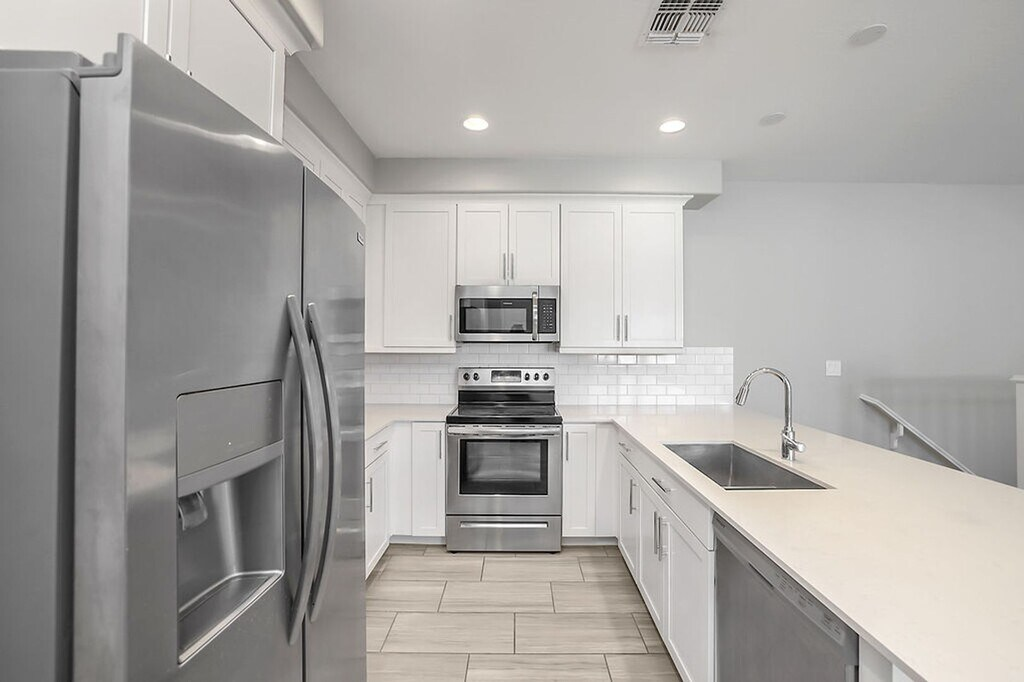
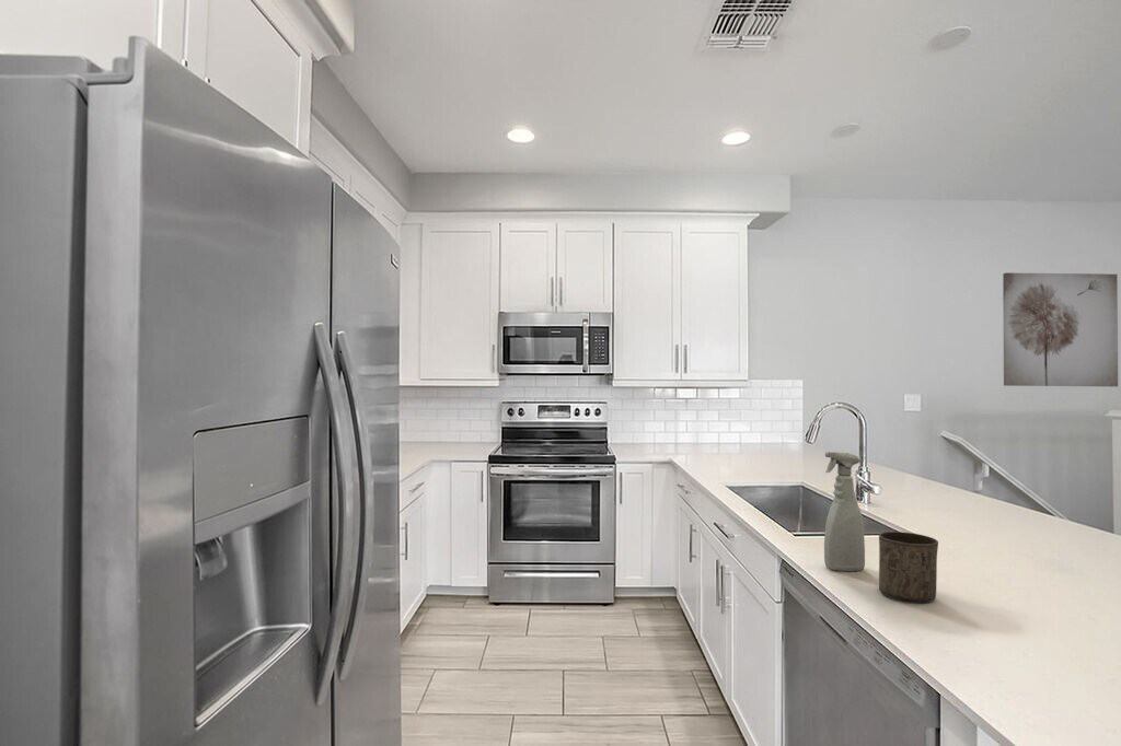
+ cup (908, 566)
+ wall art (1060, 329)
+ spray bottle (844, 509)
